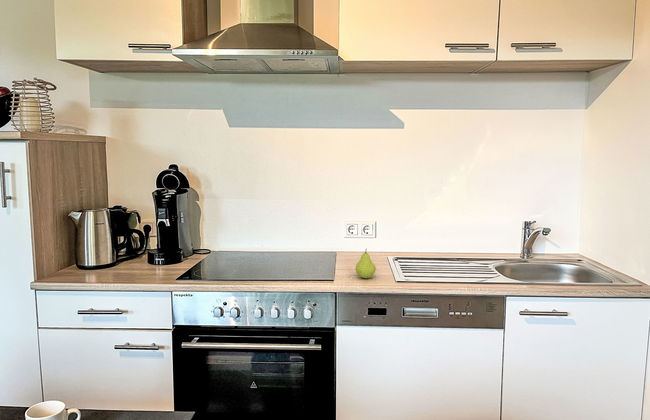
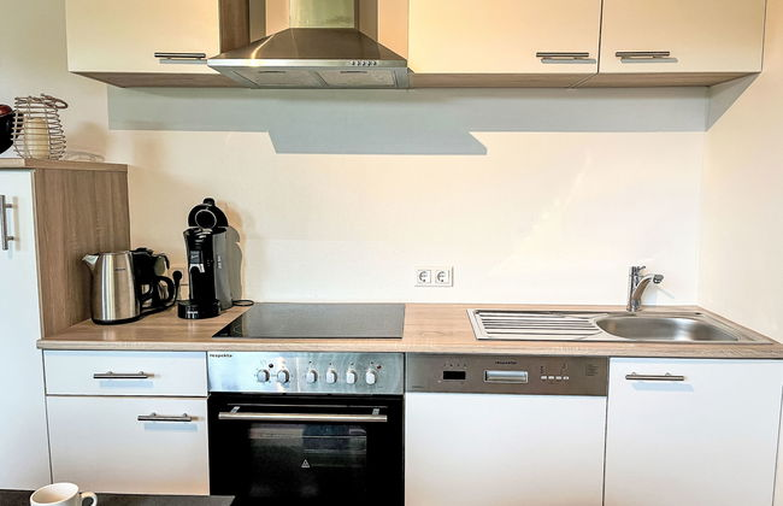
- fruit (365, 263)
